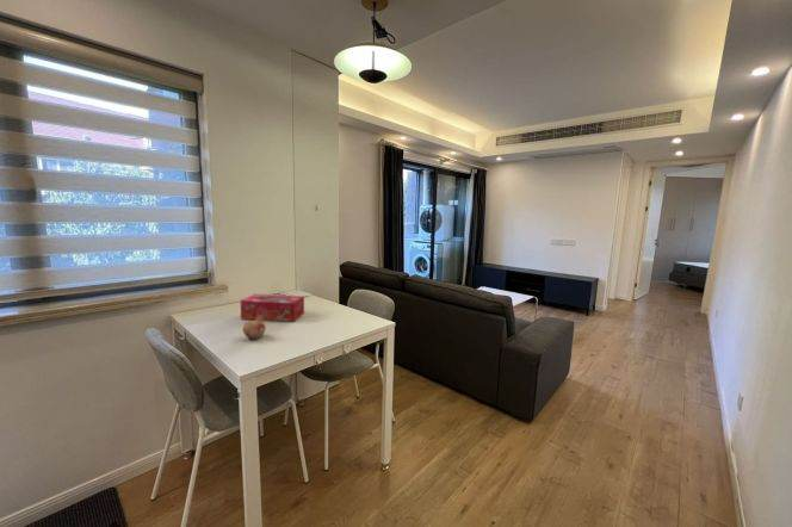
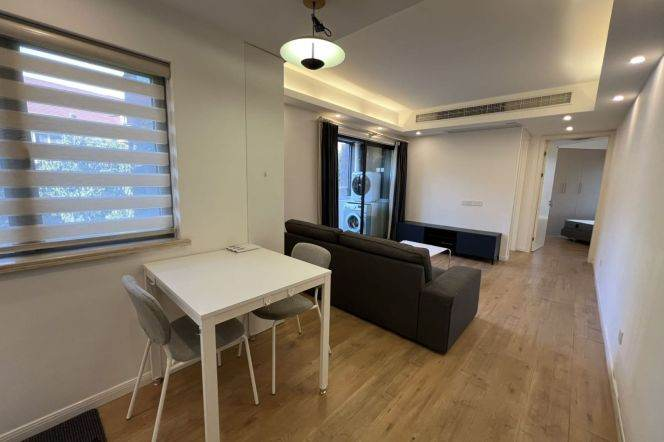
- tissue box (273, 306)
- fruit (254, 328)
